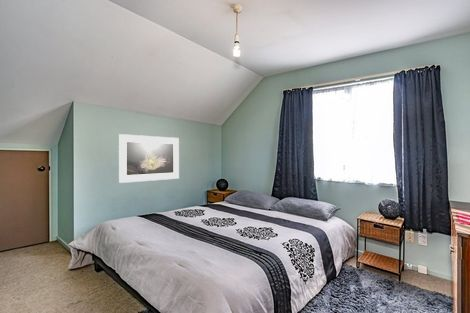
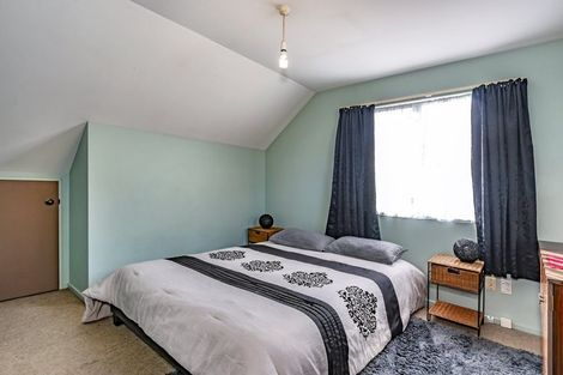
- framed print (151, 158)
